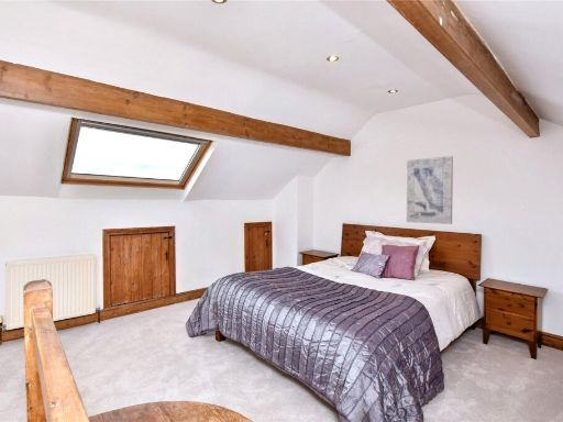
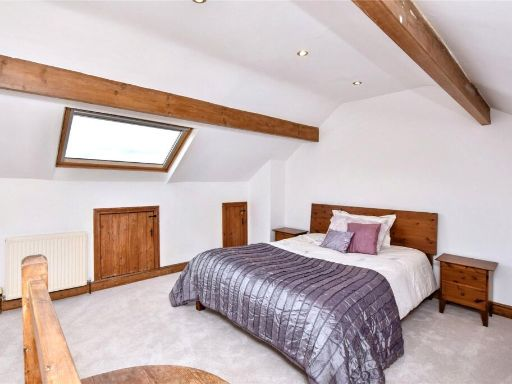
- wall art (428, 190)
